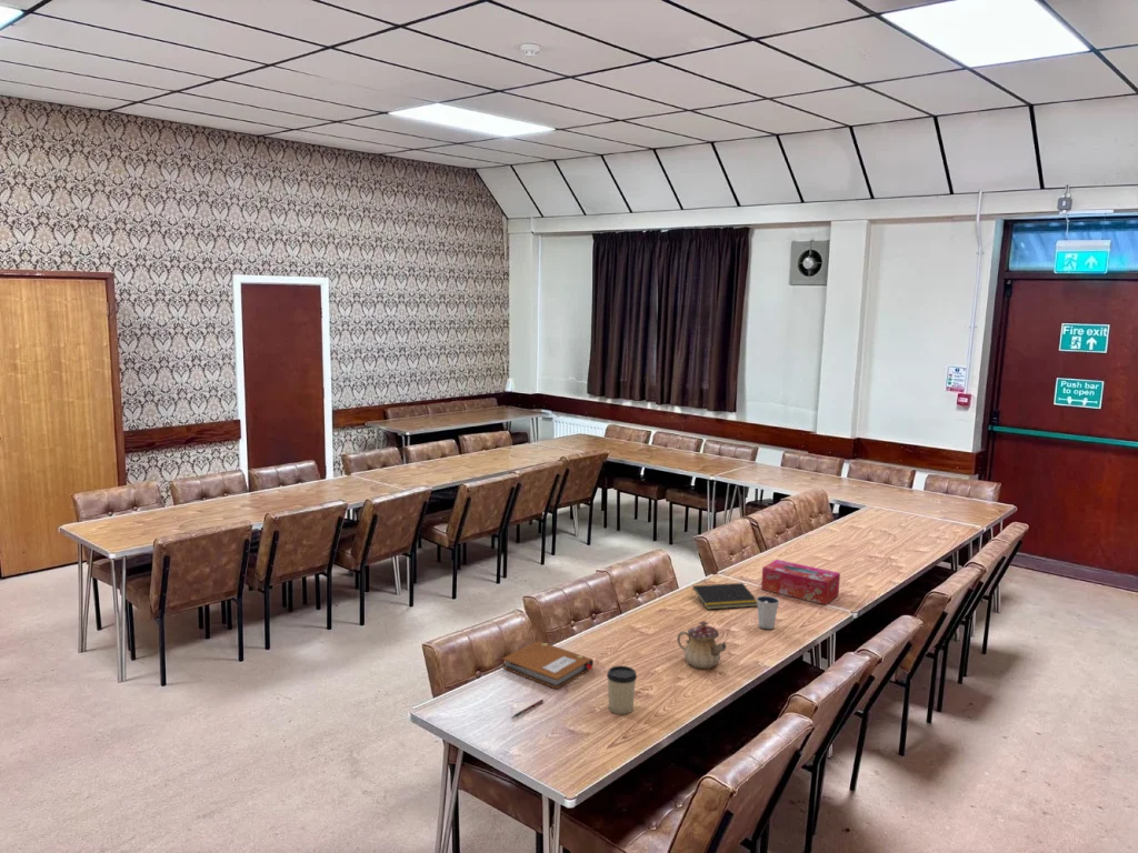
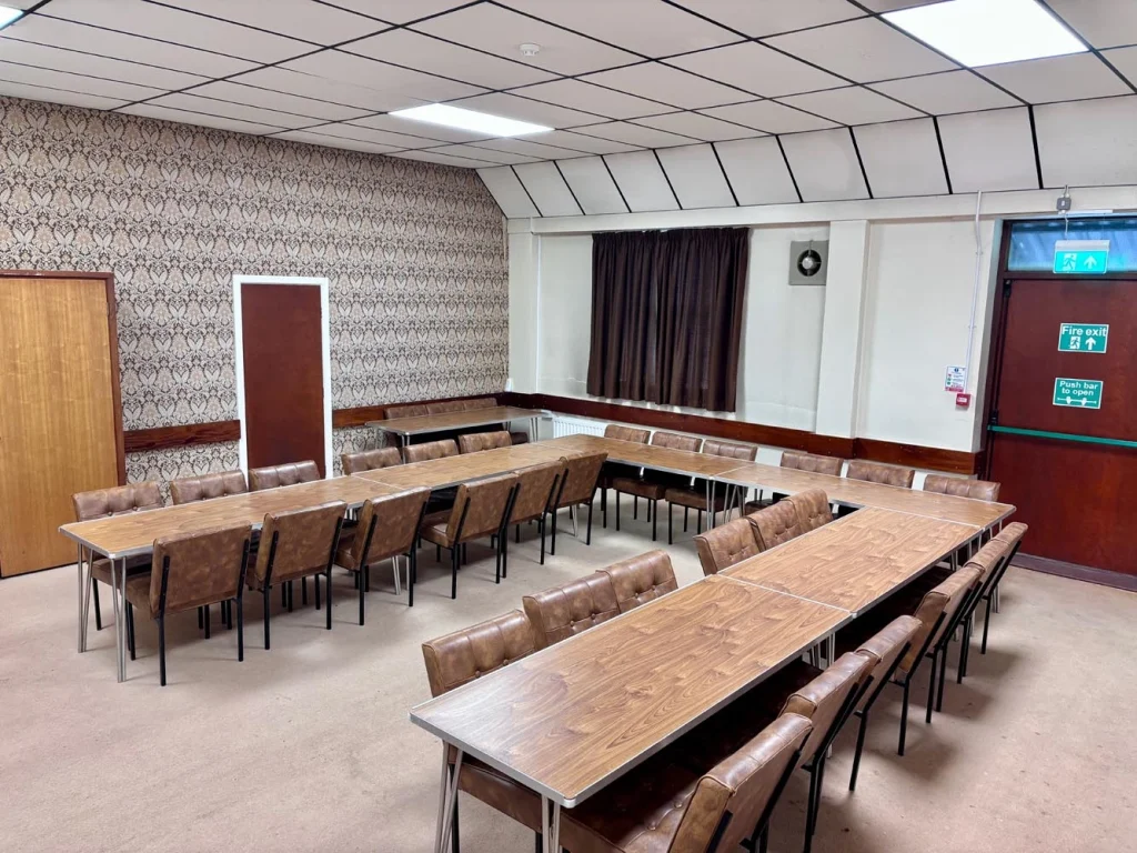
- notepad (725, 595)
- teapot (700, 641)
- pen (527, 709)
- dixie cup (767, 612)
- notebook (549, 663)
- tissue box (800, 581)
- cup (621, 690)
